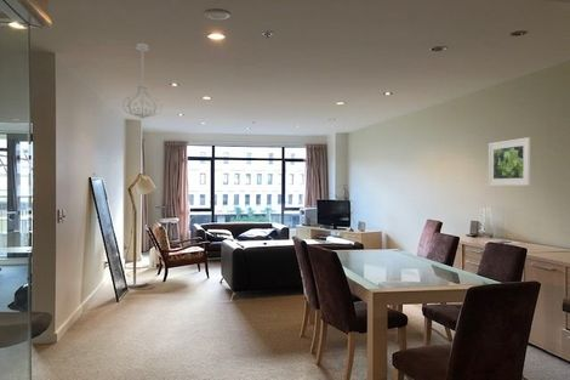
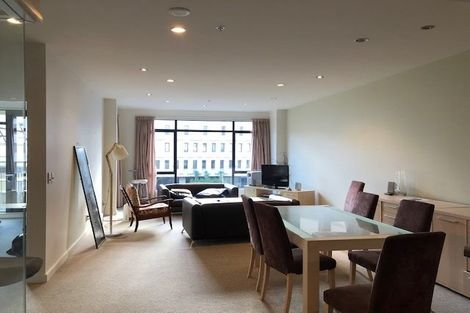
- ceiling light fixture (142, 81)
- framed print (507, 163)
